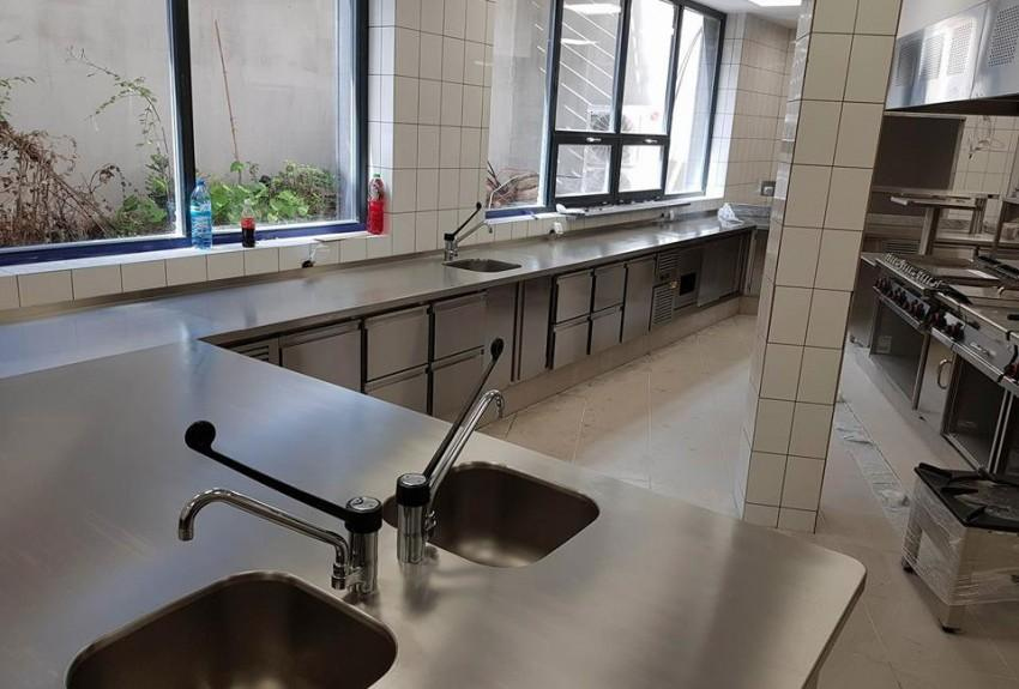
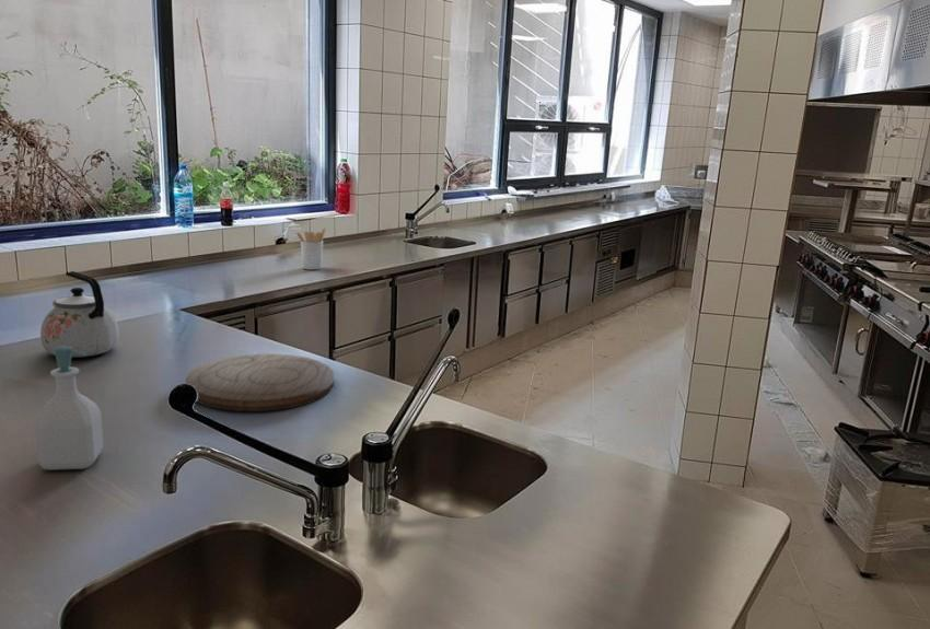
+ kettle (78, 312)
+ cutting board (261, 380)
+ soap bottle (67, 405)
+ utensil holder (312, 248)
